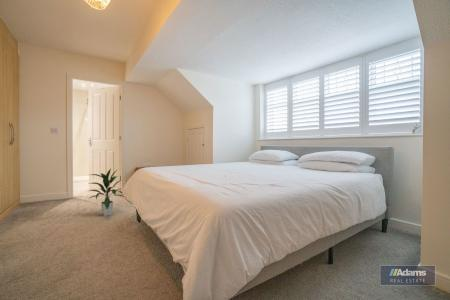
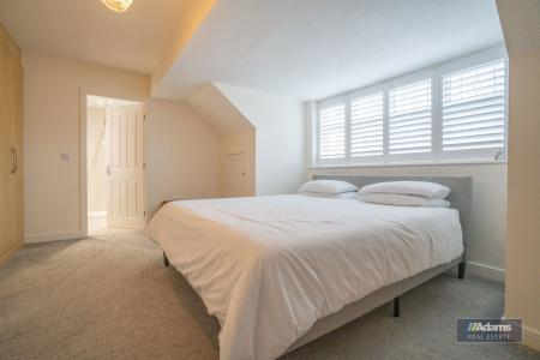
- indoor plant (106, 191)
